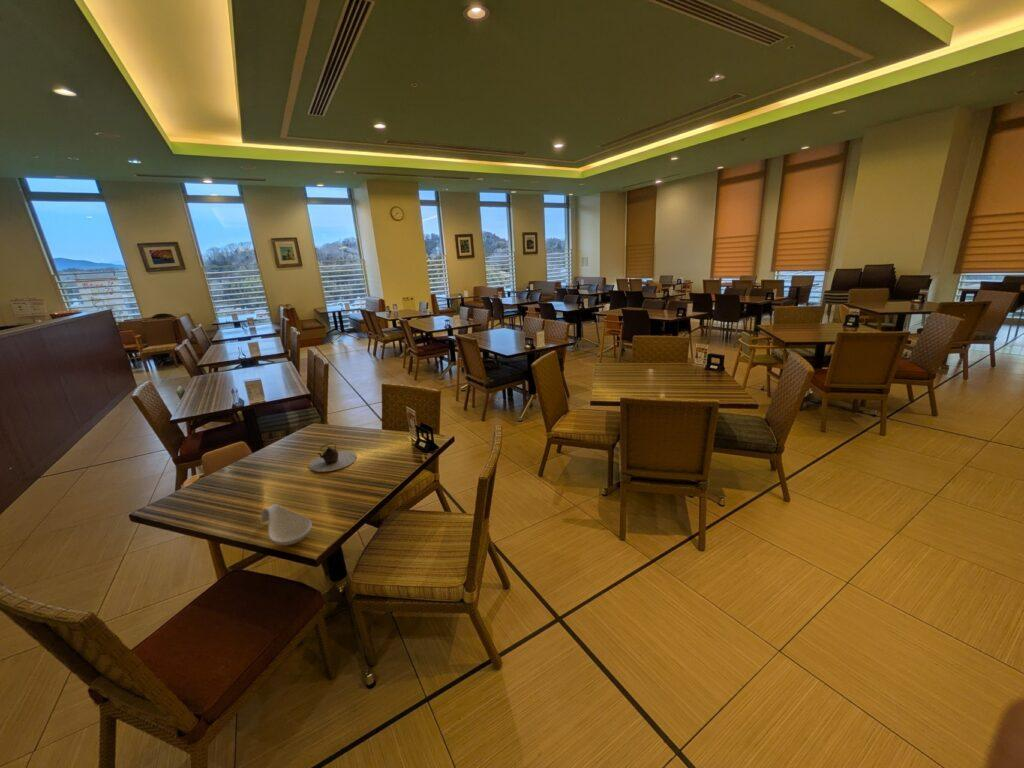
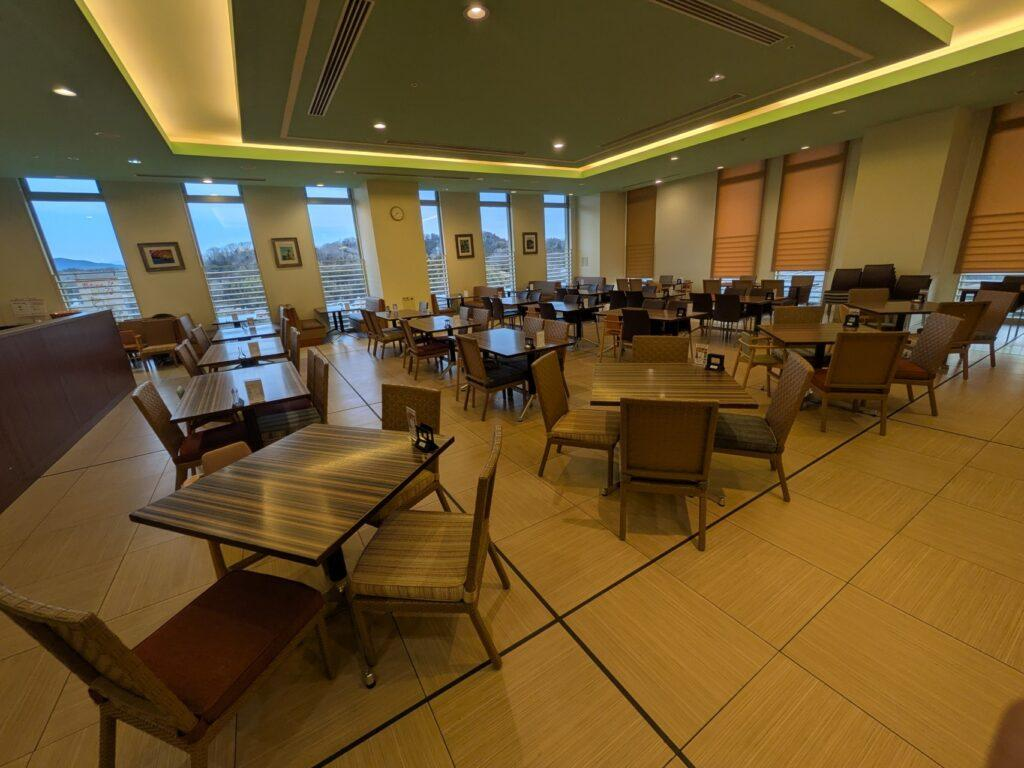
- teapot (331, 451)
- spoon rest (282, 522)
